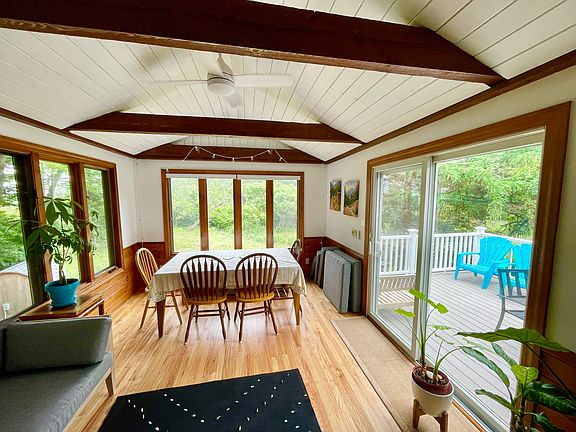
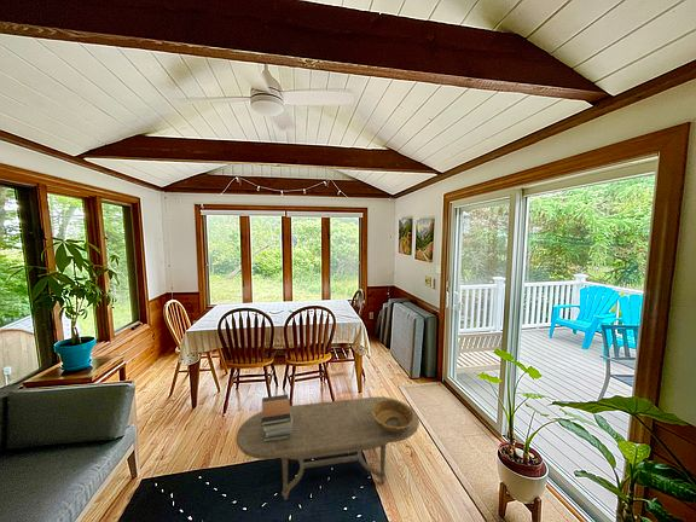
+ coffee table (331, 443)
+ decorative bowl (392, 417)
+ book stack (277, 417)
